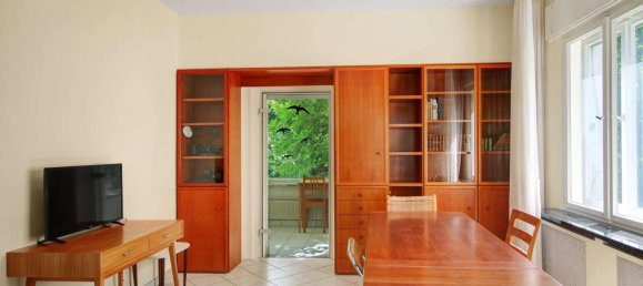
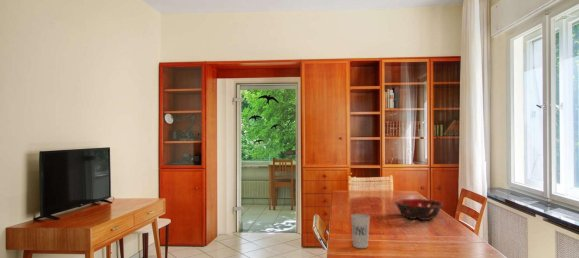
+ decorative bowl (418, 209)
+ cup (360, 231)
